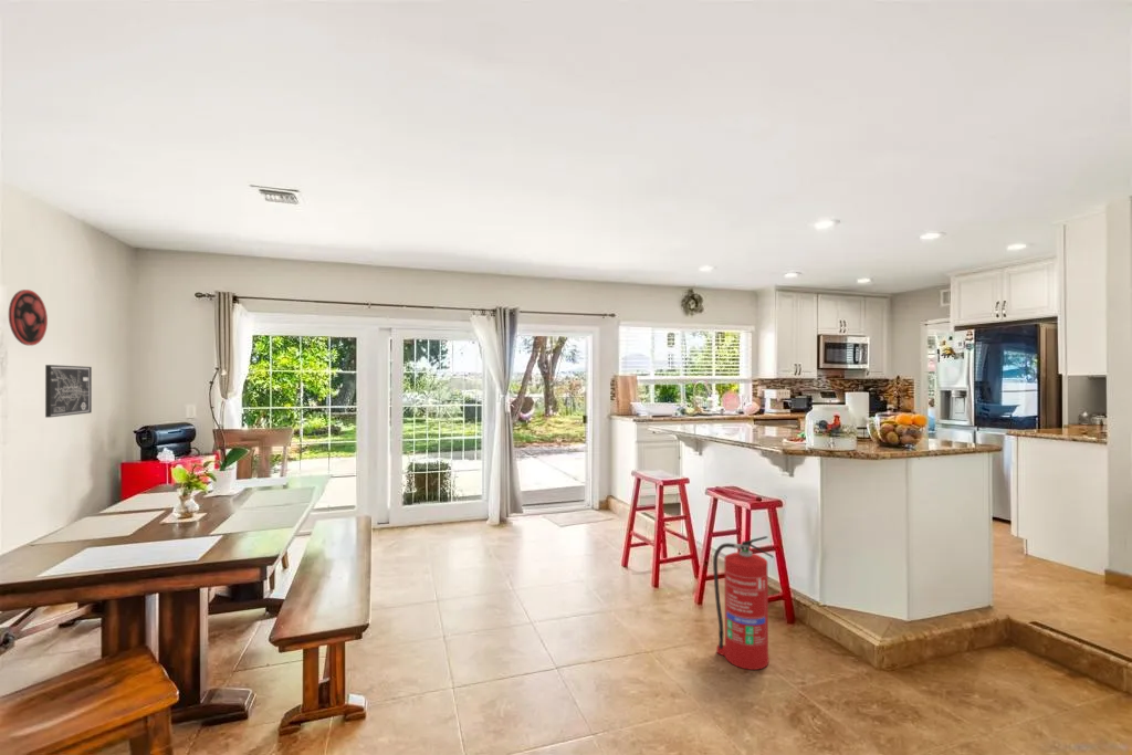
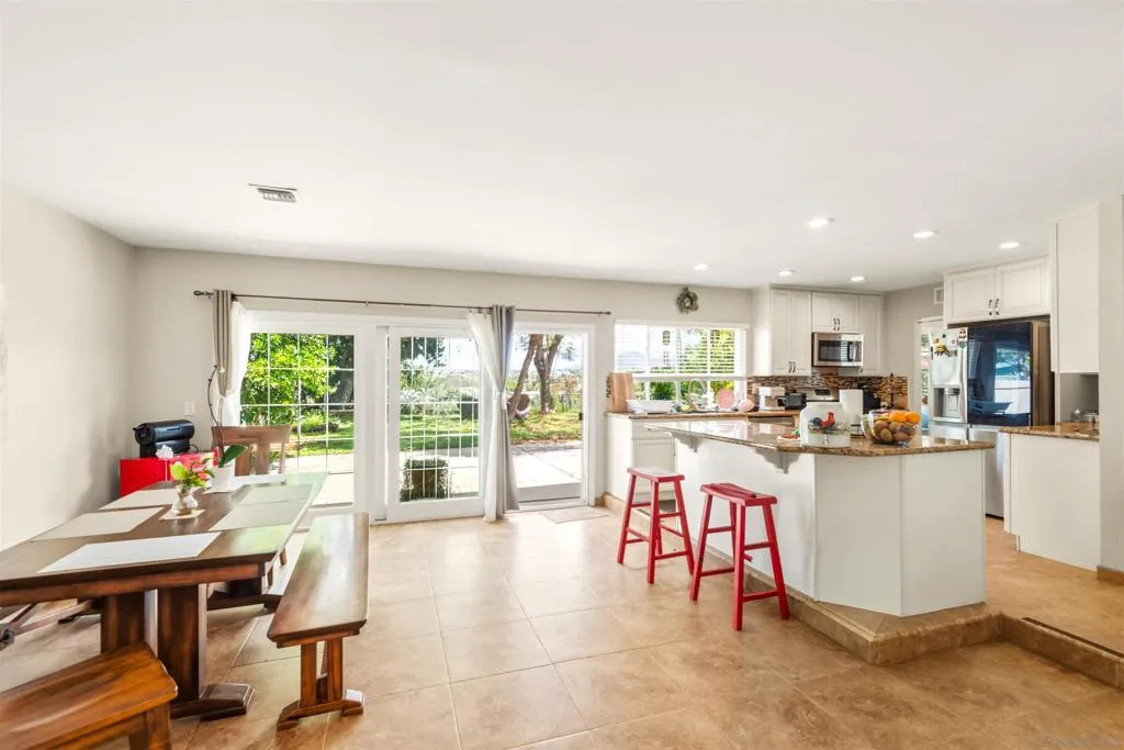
- plate (29, 317)
- fire extinguisher (744, 595)
- wall art (70, 390)
